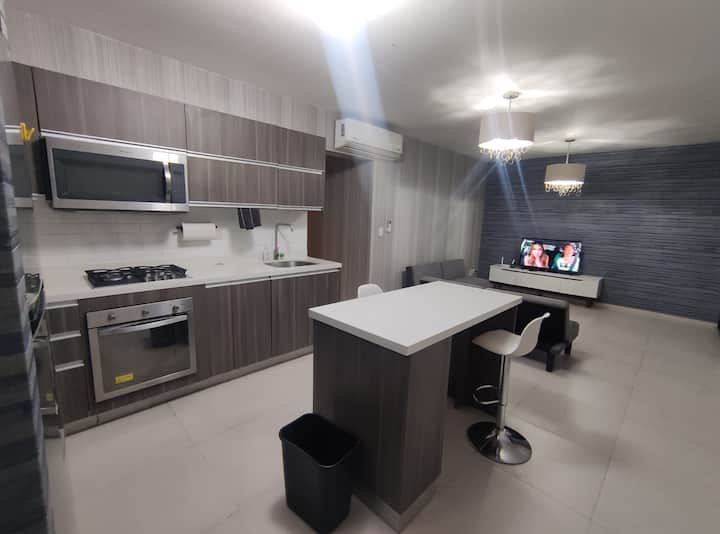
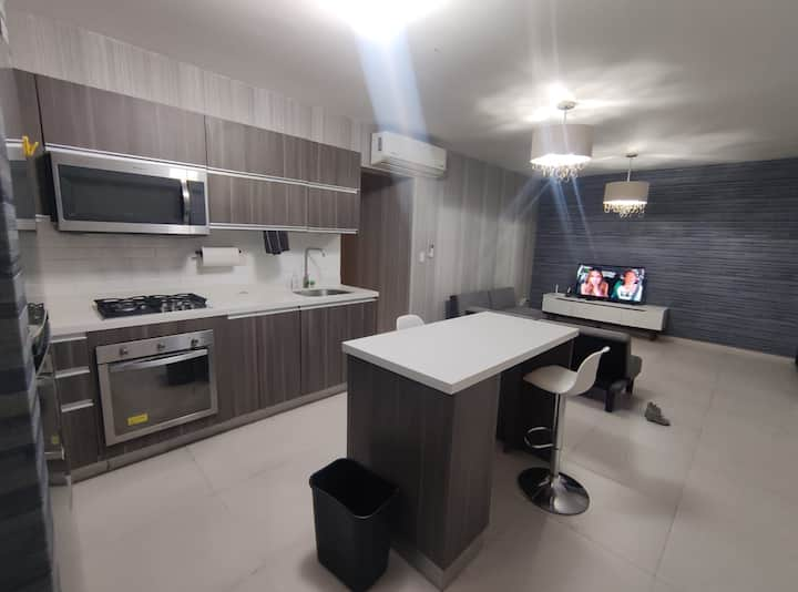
+ boots (656, 412)
